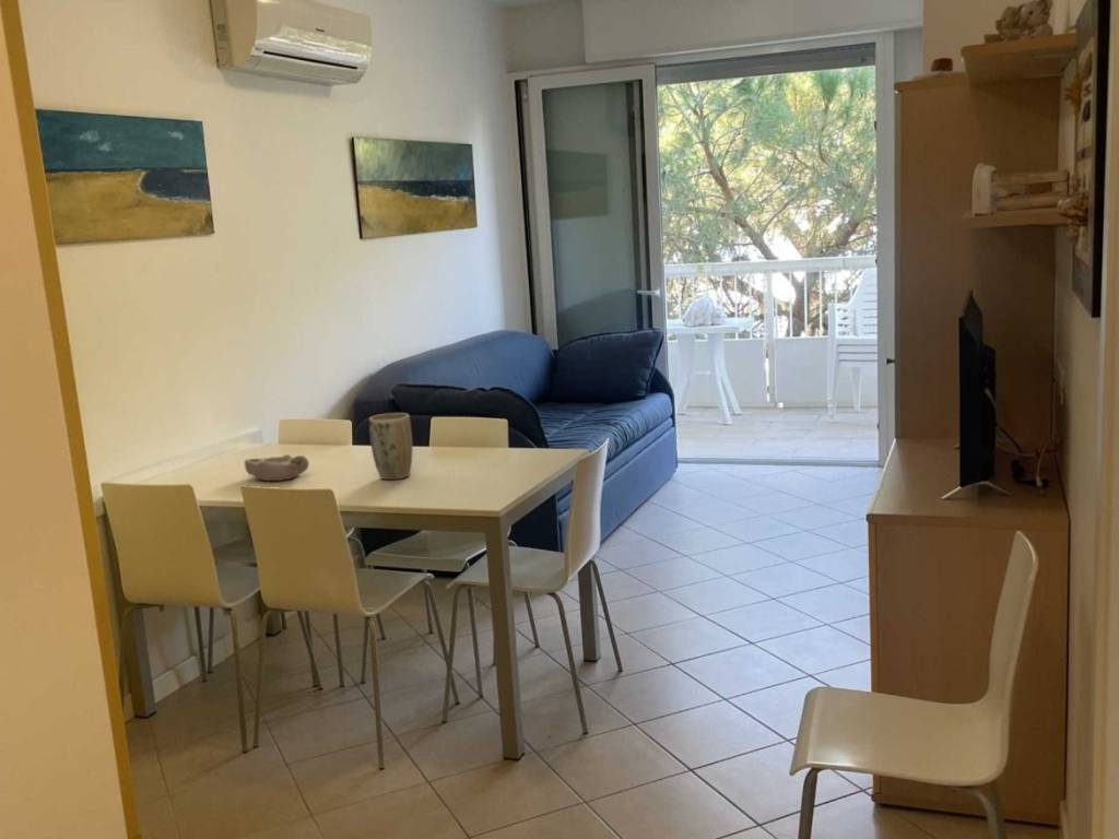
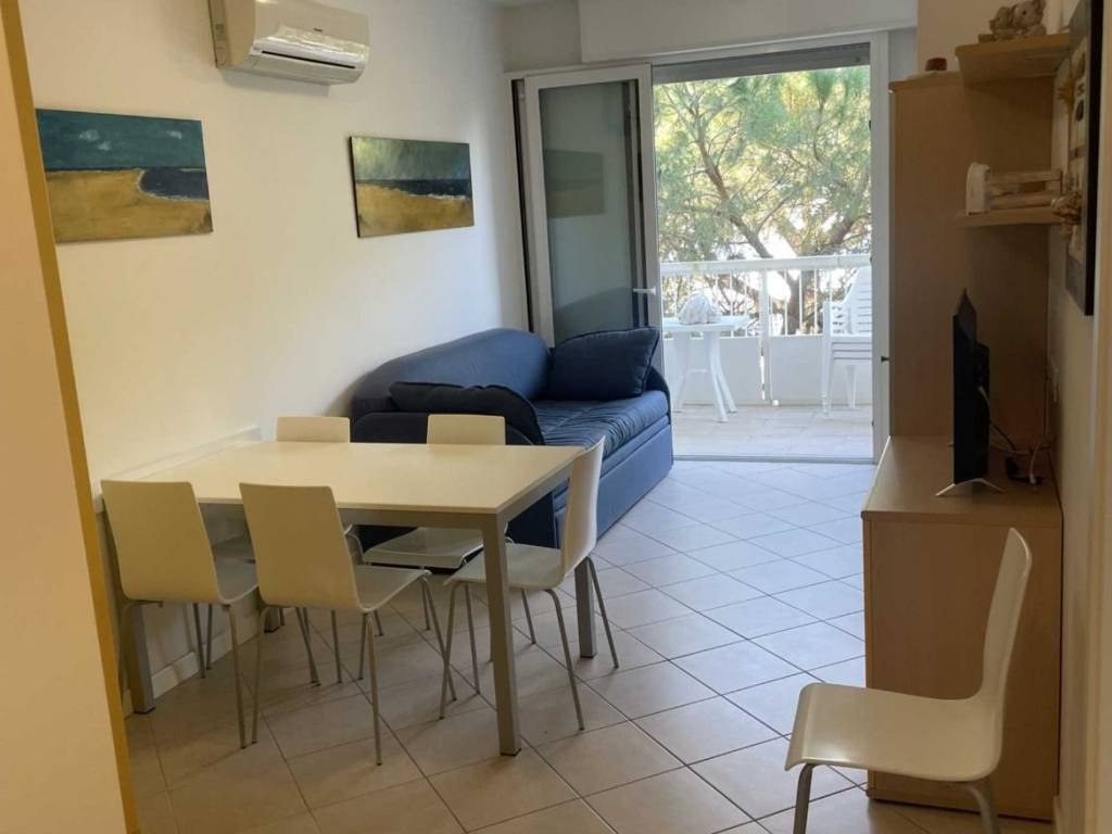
- plant pot (391, 446)
- bowl (278, 465)
